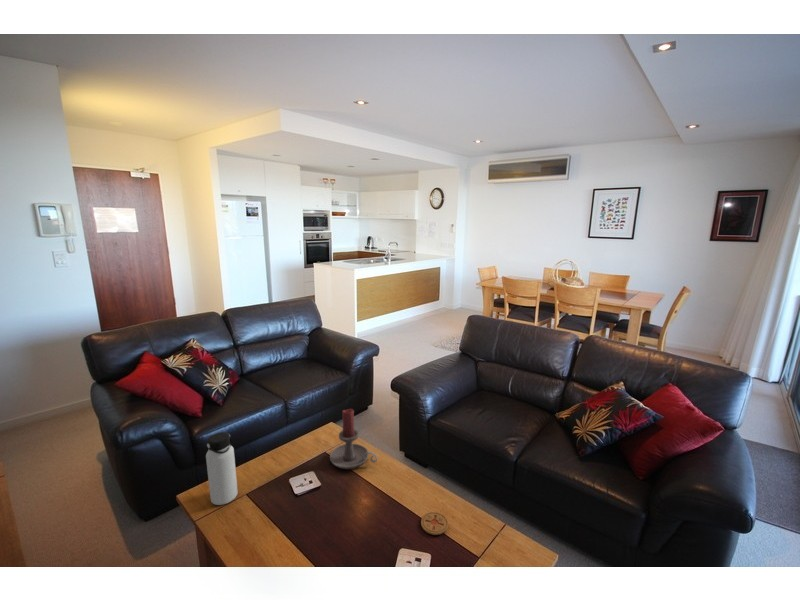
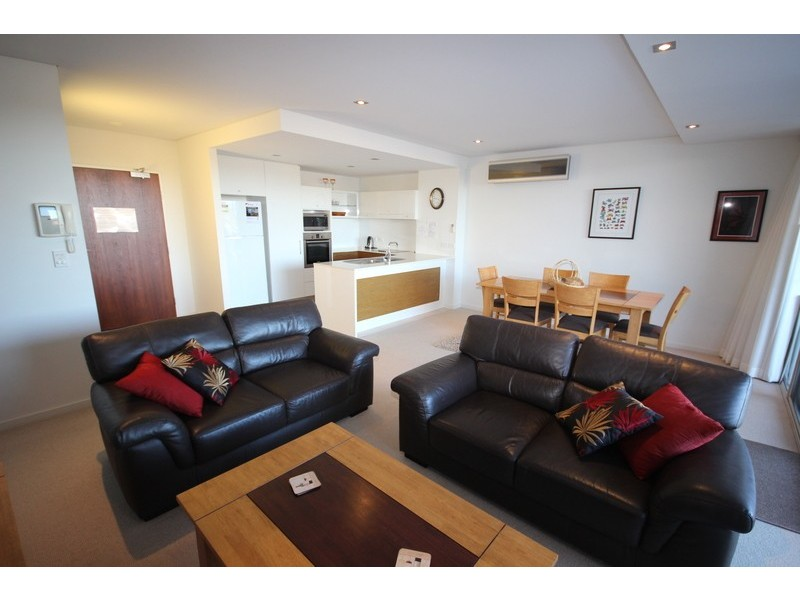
- water bottle (221, 467)
- coaster (434, 523)
- candle holder (353, 435)
